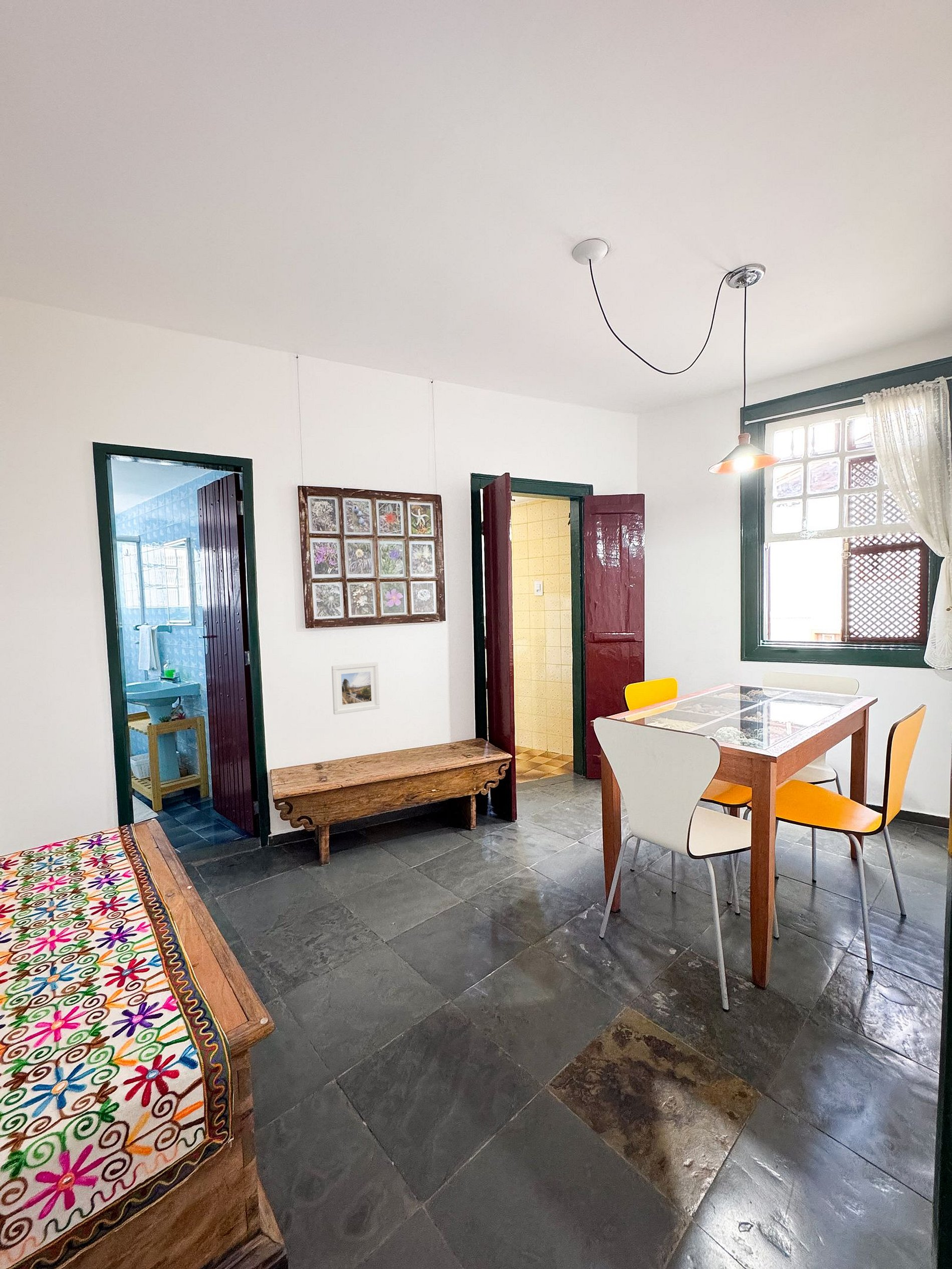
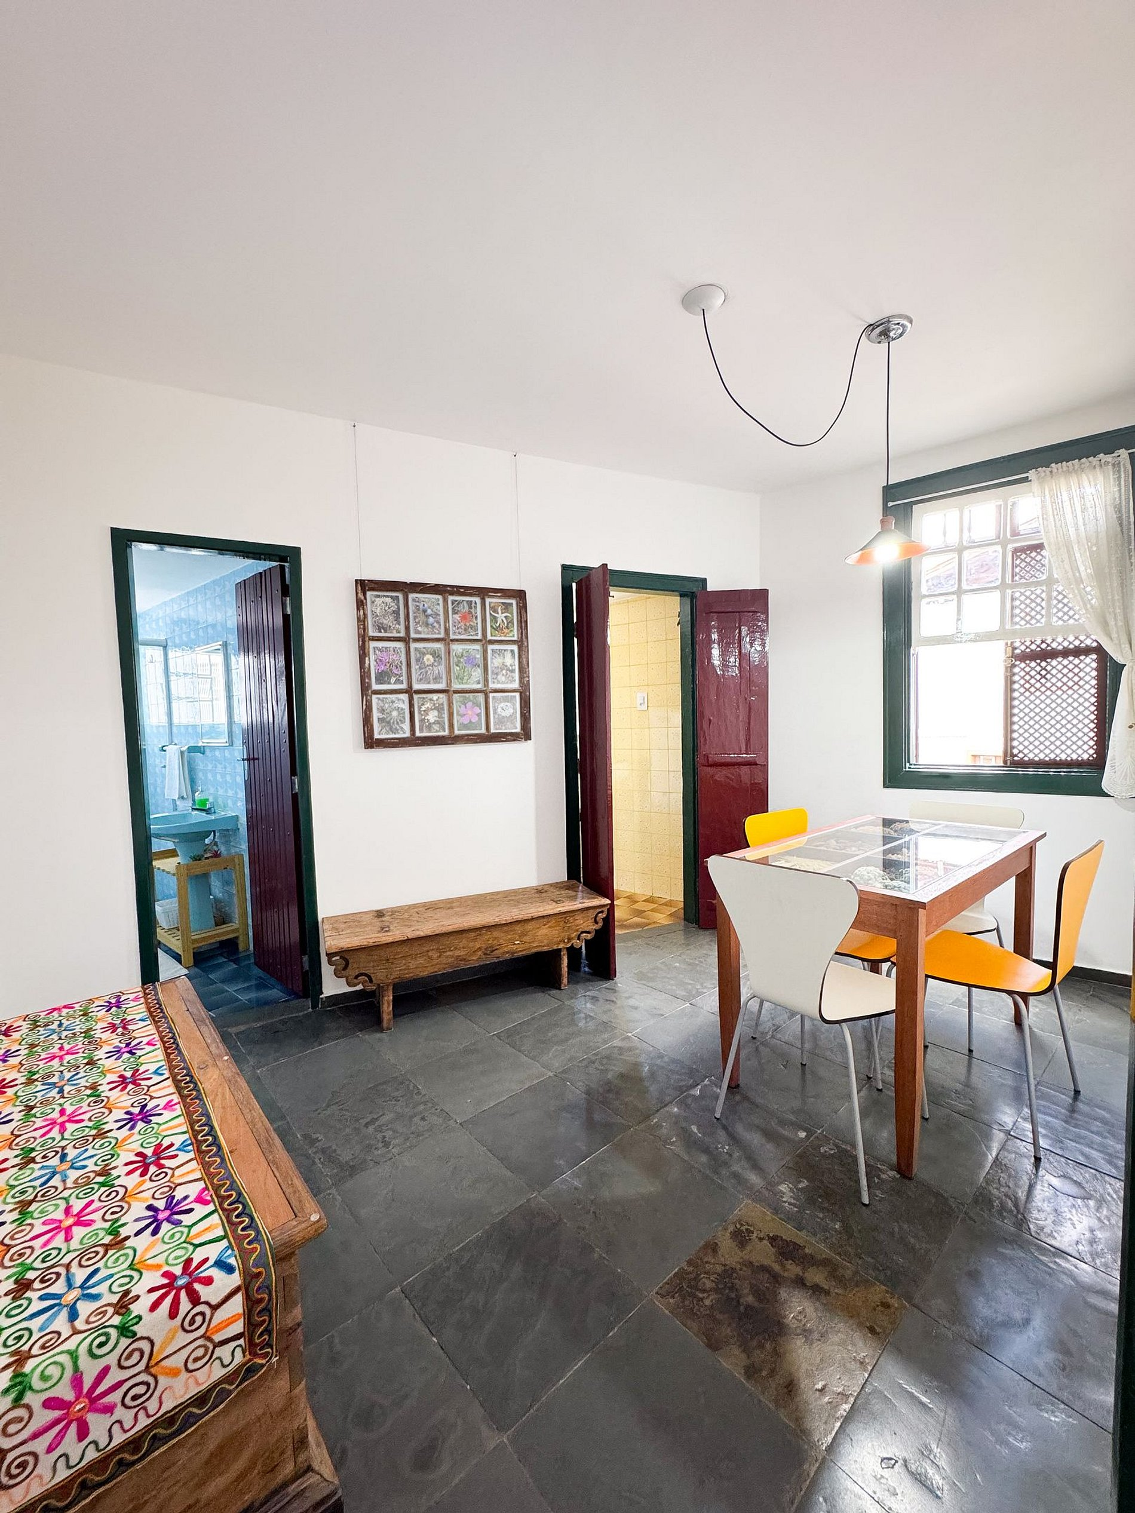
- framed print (356, 687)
